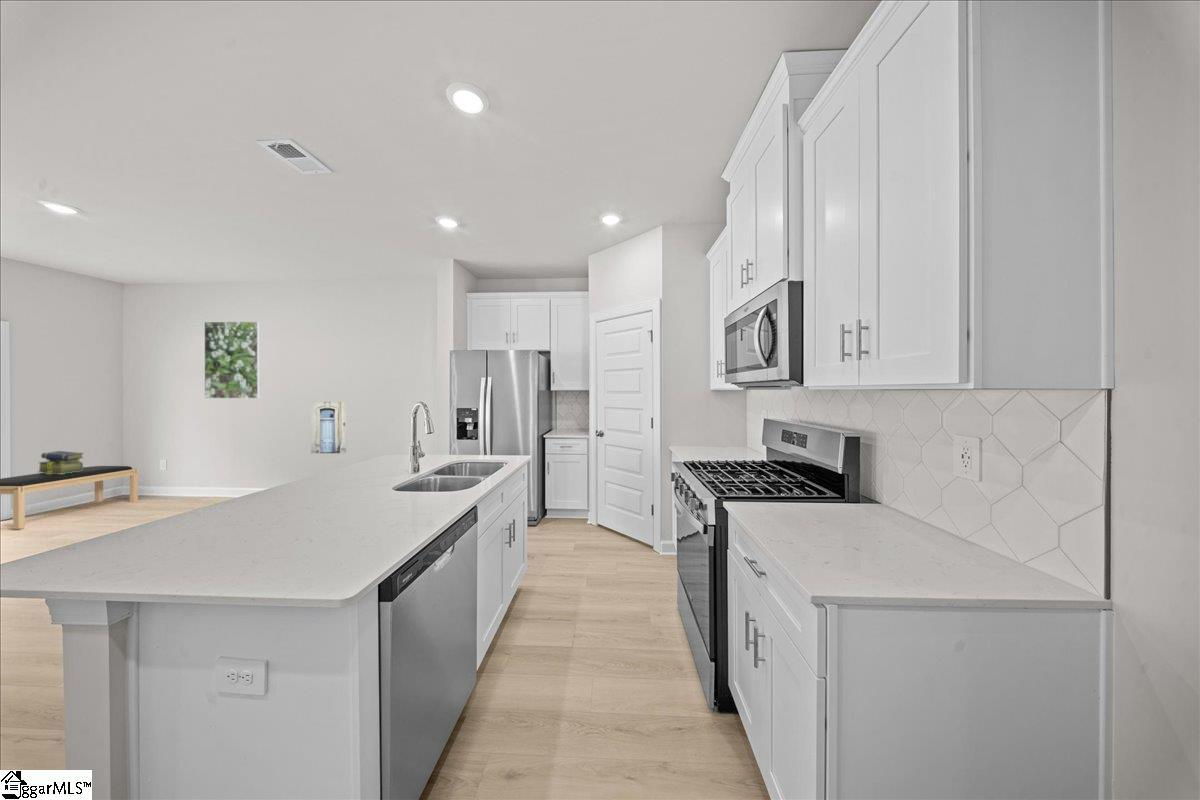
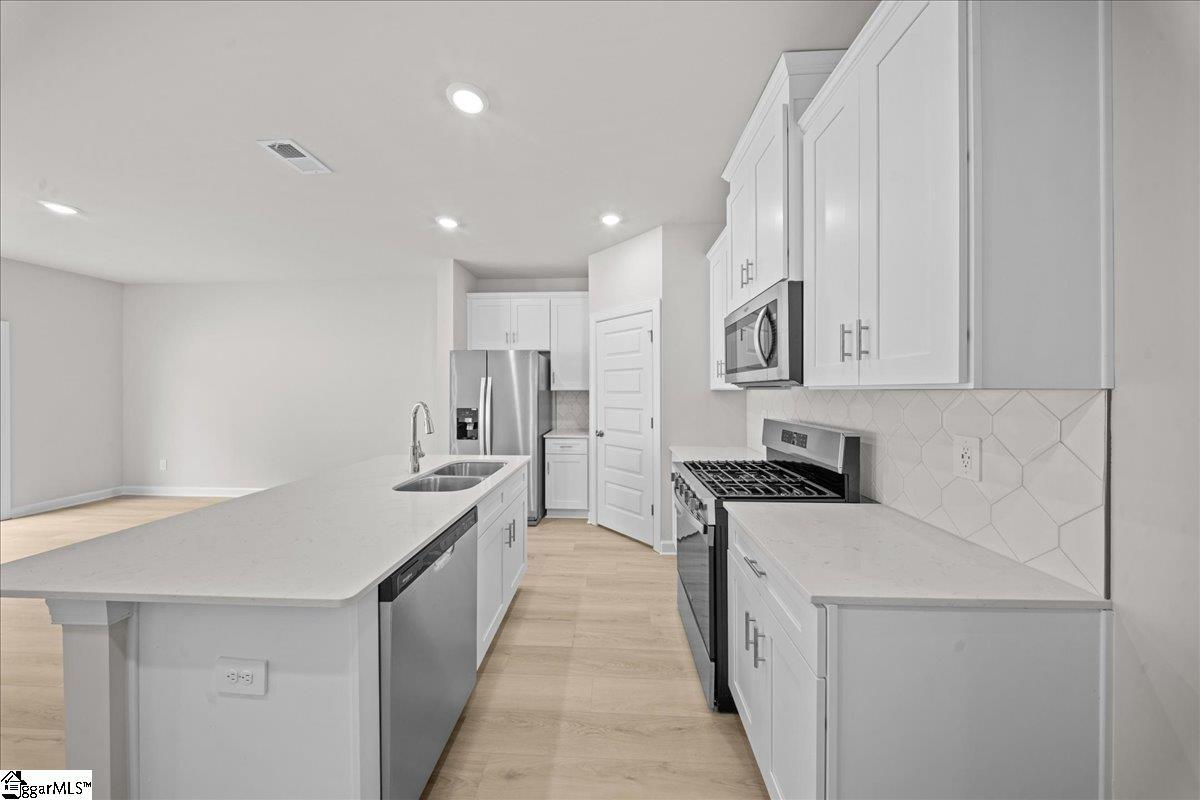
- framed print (231, 360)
- stack of books (62, 461)
- wall art (328, 427)
- bench (63, 486)
